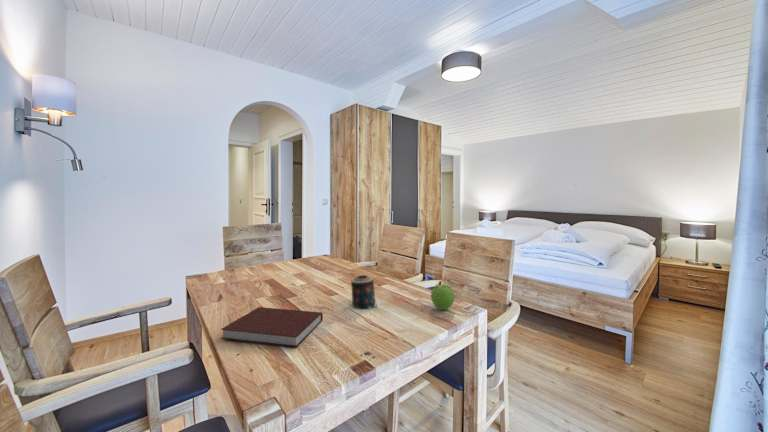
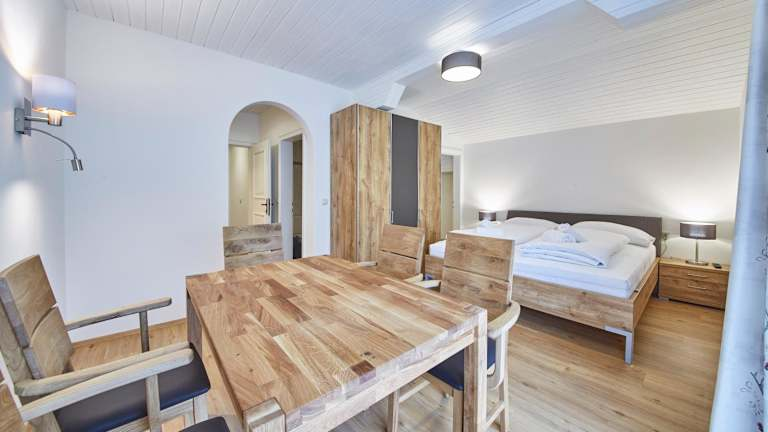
- fruit (442, 295)
- notebook (275, 324)
- candle (365, 289)
